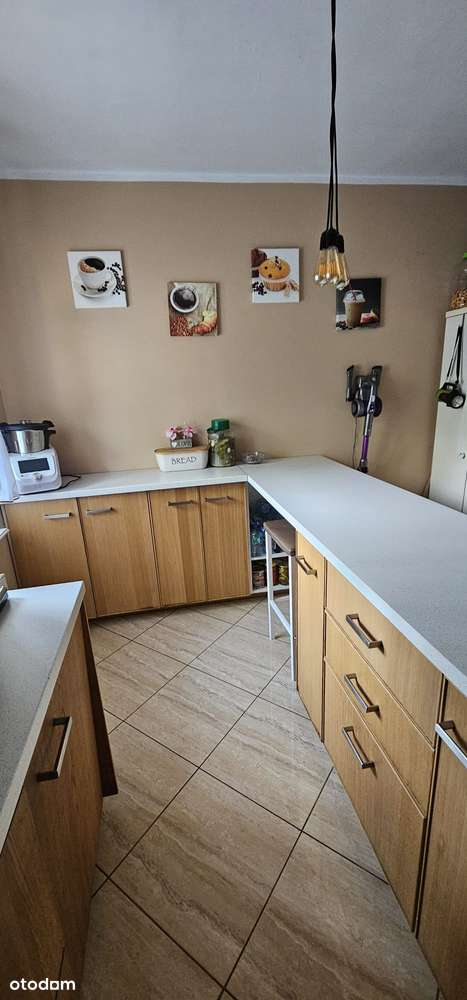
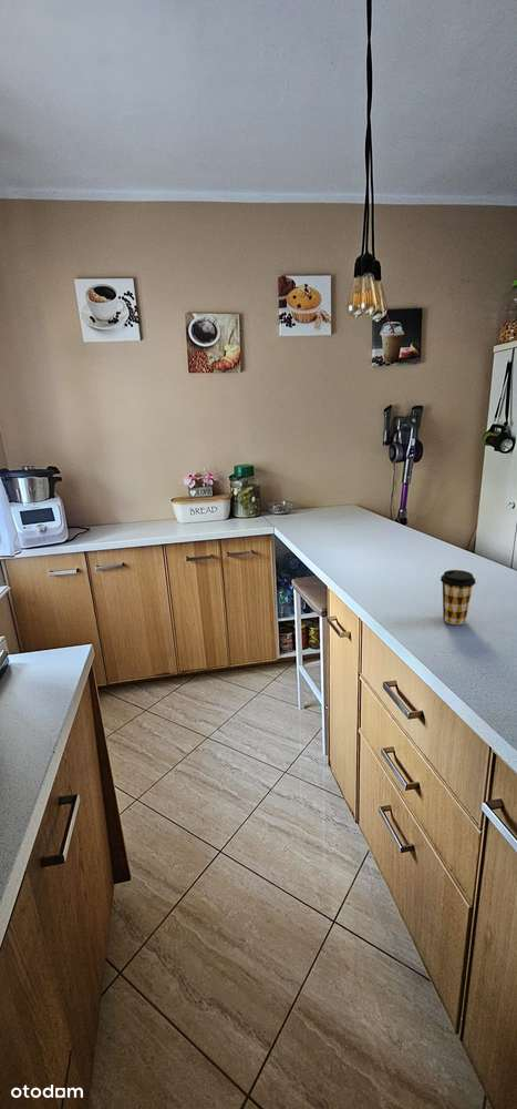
+ coffee cup (456, 597)
